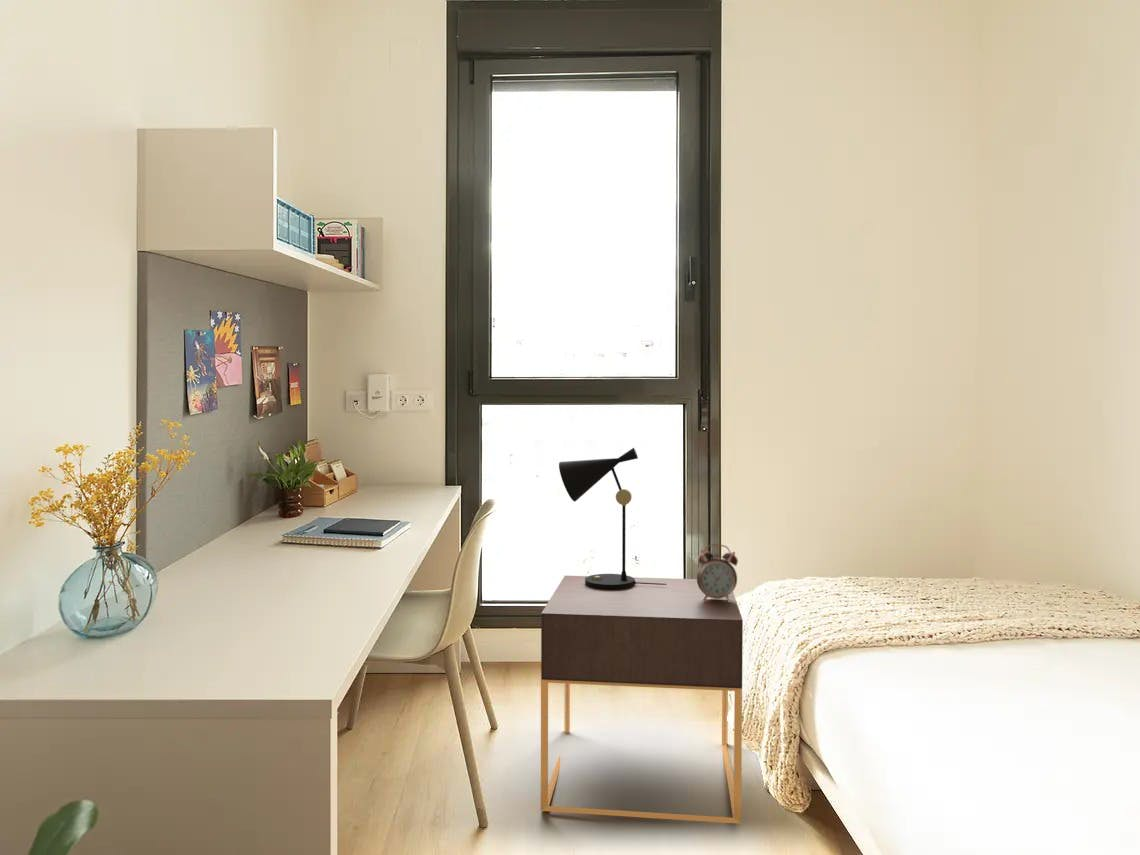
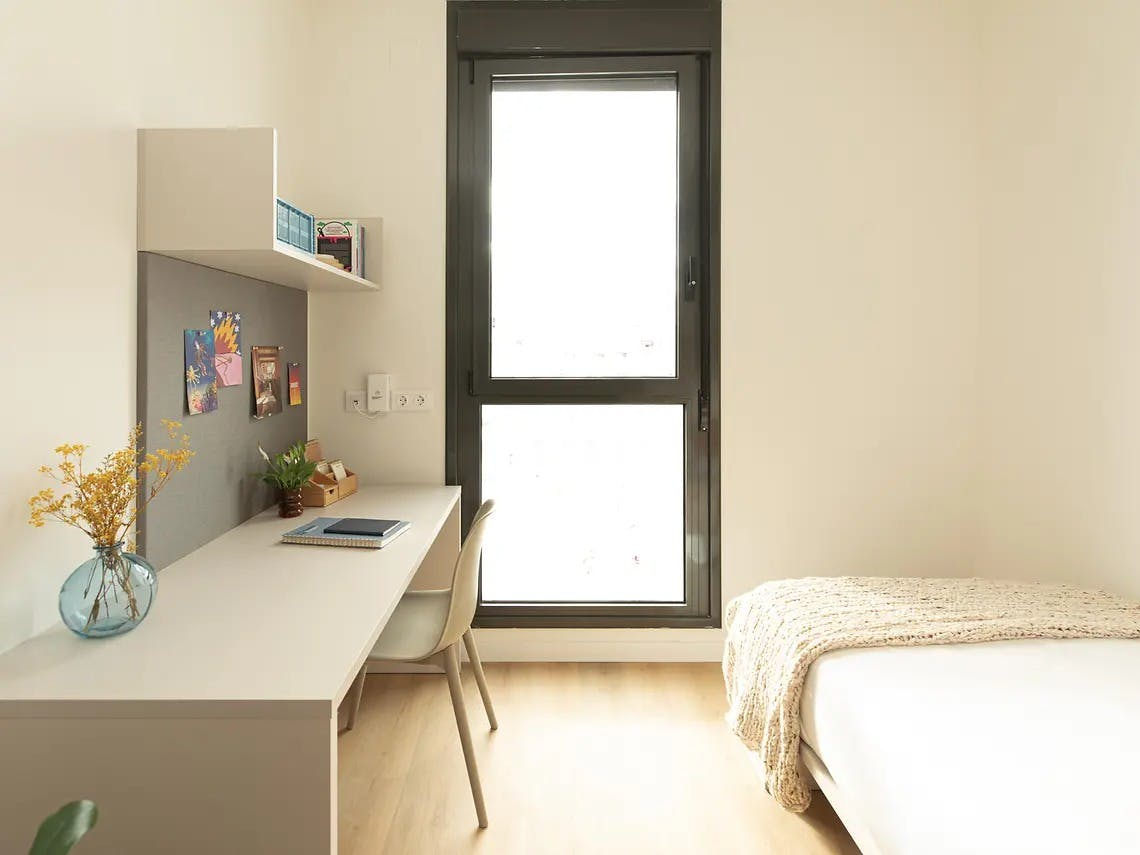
- alarm clock (717, 571)
- table lamp (622, 515)
- nightstand (642, 685)
